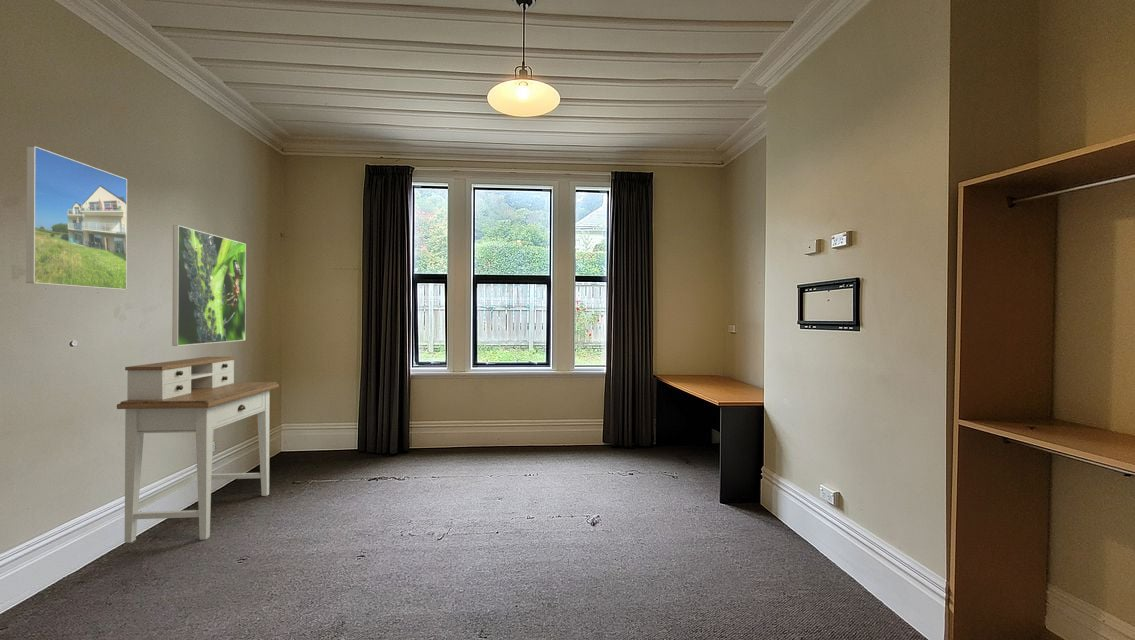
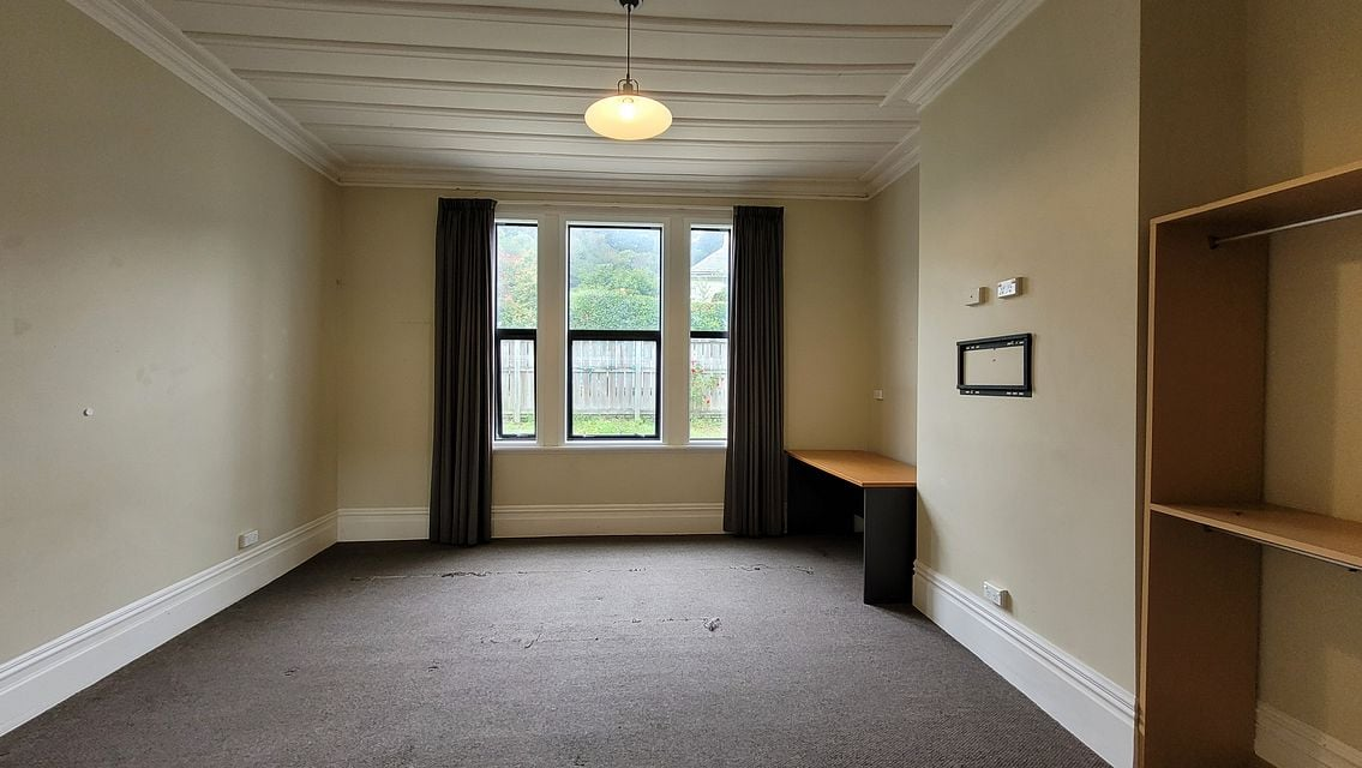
- desk (208, 438)
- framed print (213, 289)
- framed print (82, 225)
